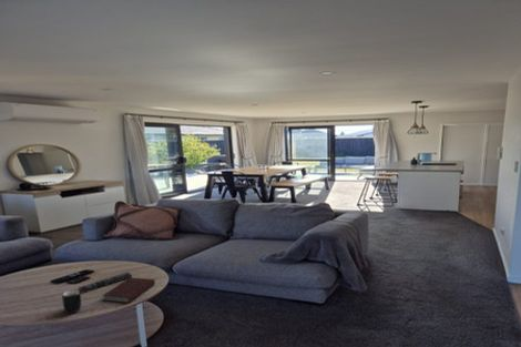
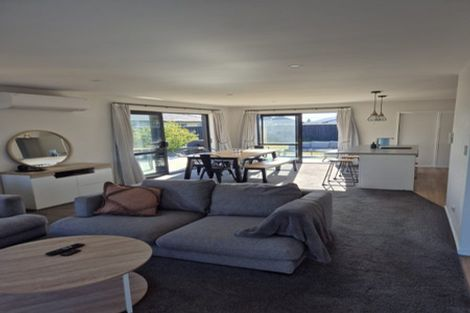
- notebook (130, 289)
- mug (70, 300)
- remote control (105, 282)
